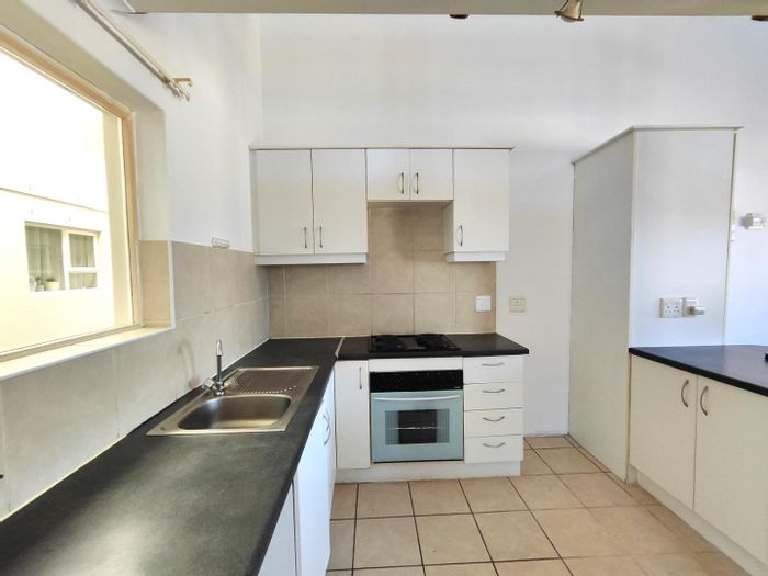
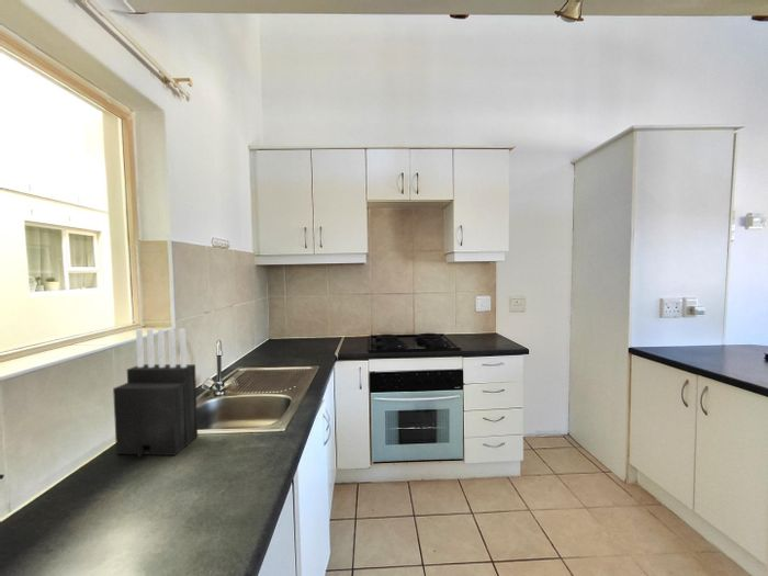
+ knife block (154, 389)
